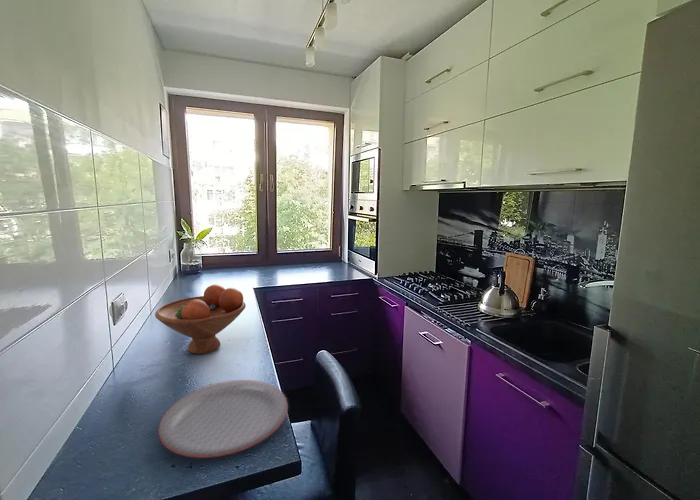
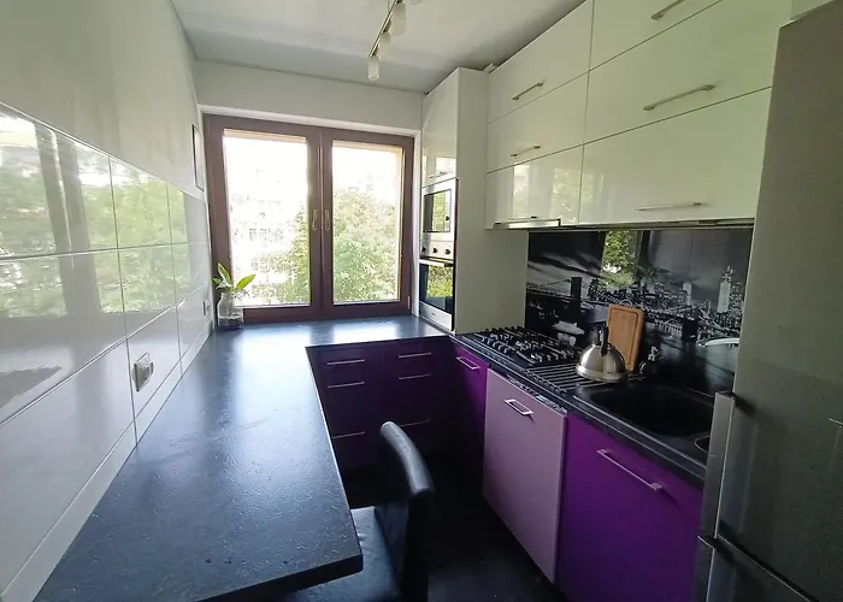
- plate (227, 415)
- fruit bowl (203, 319)
